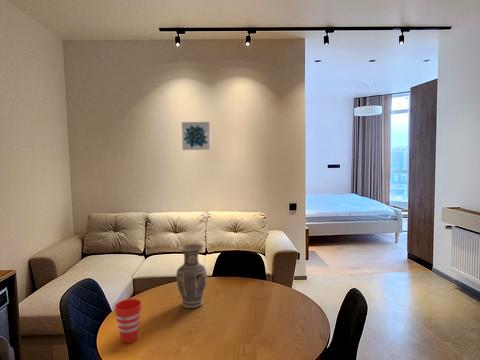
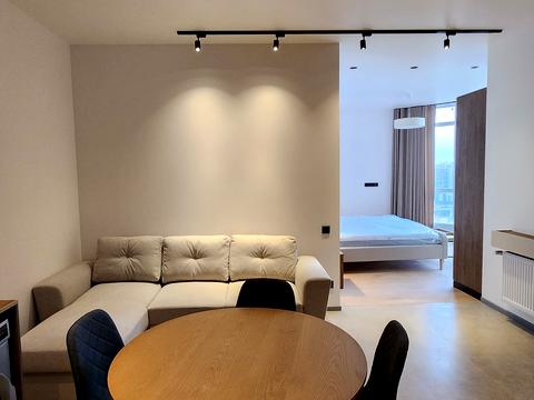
- vase (191, 275)
- wall art (196, 136)
- cup (128, 321)
